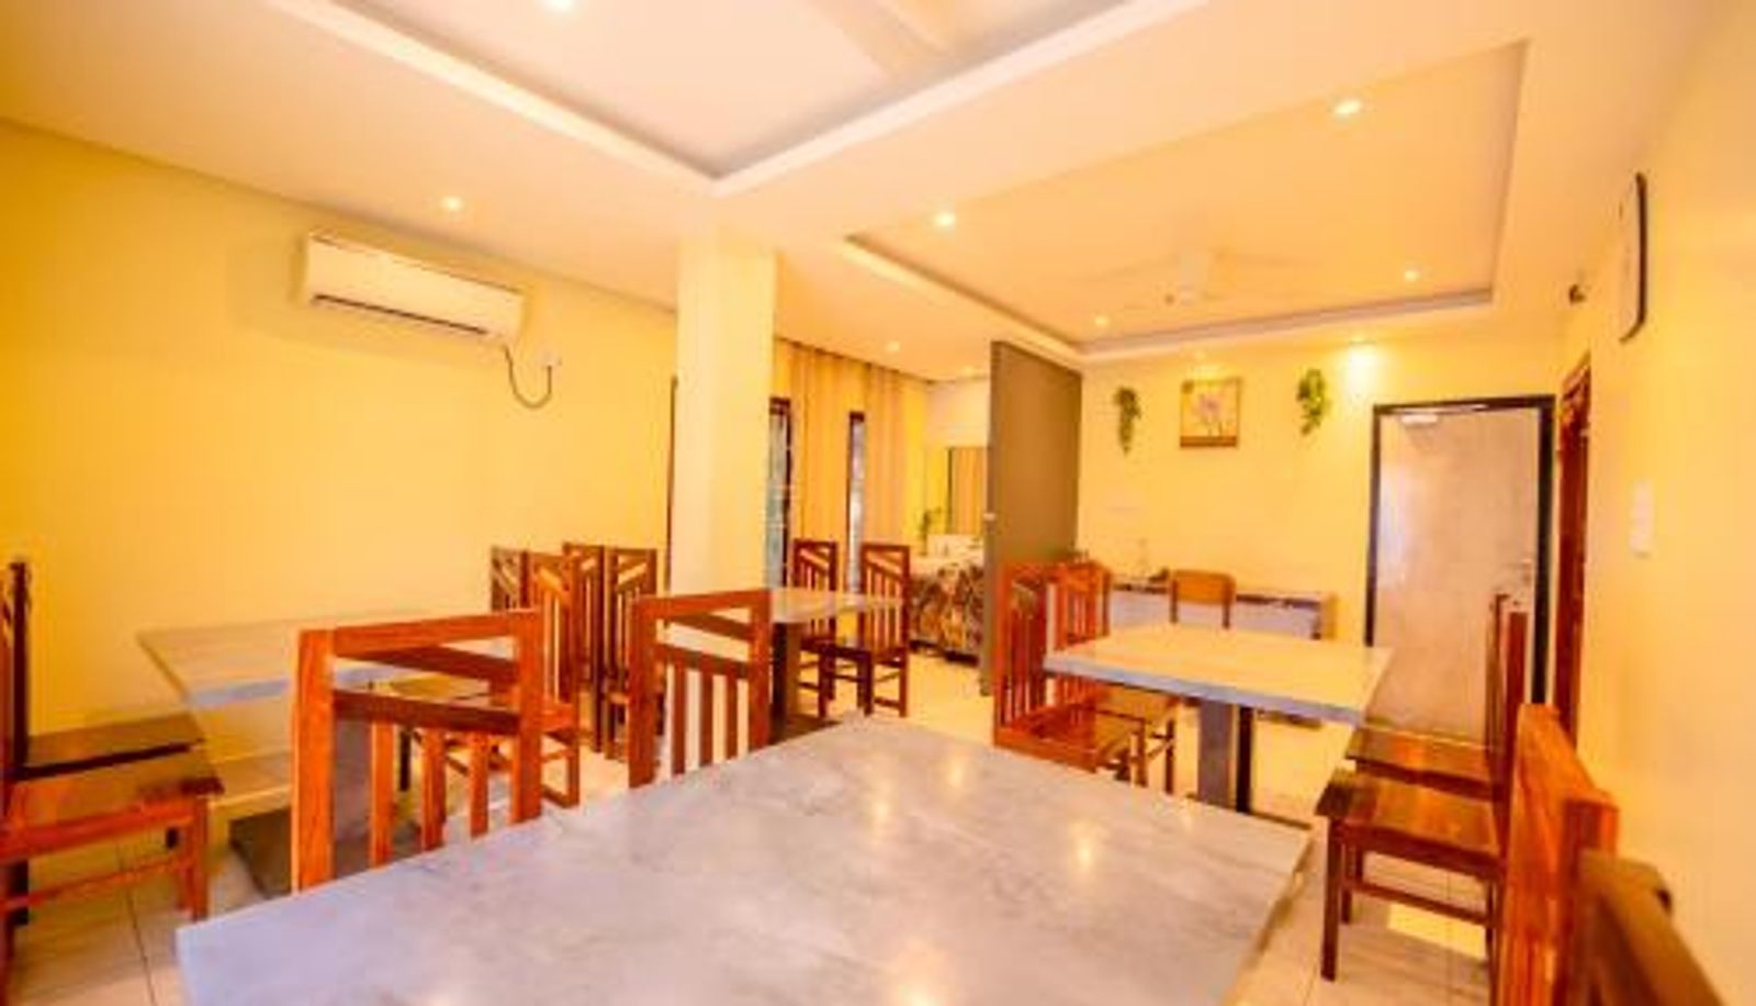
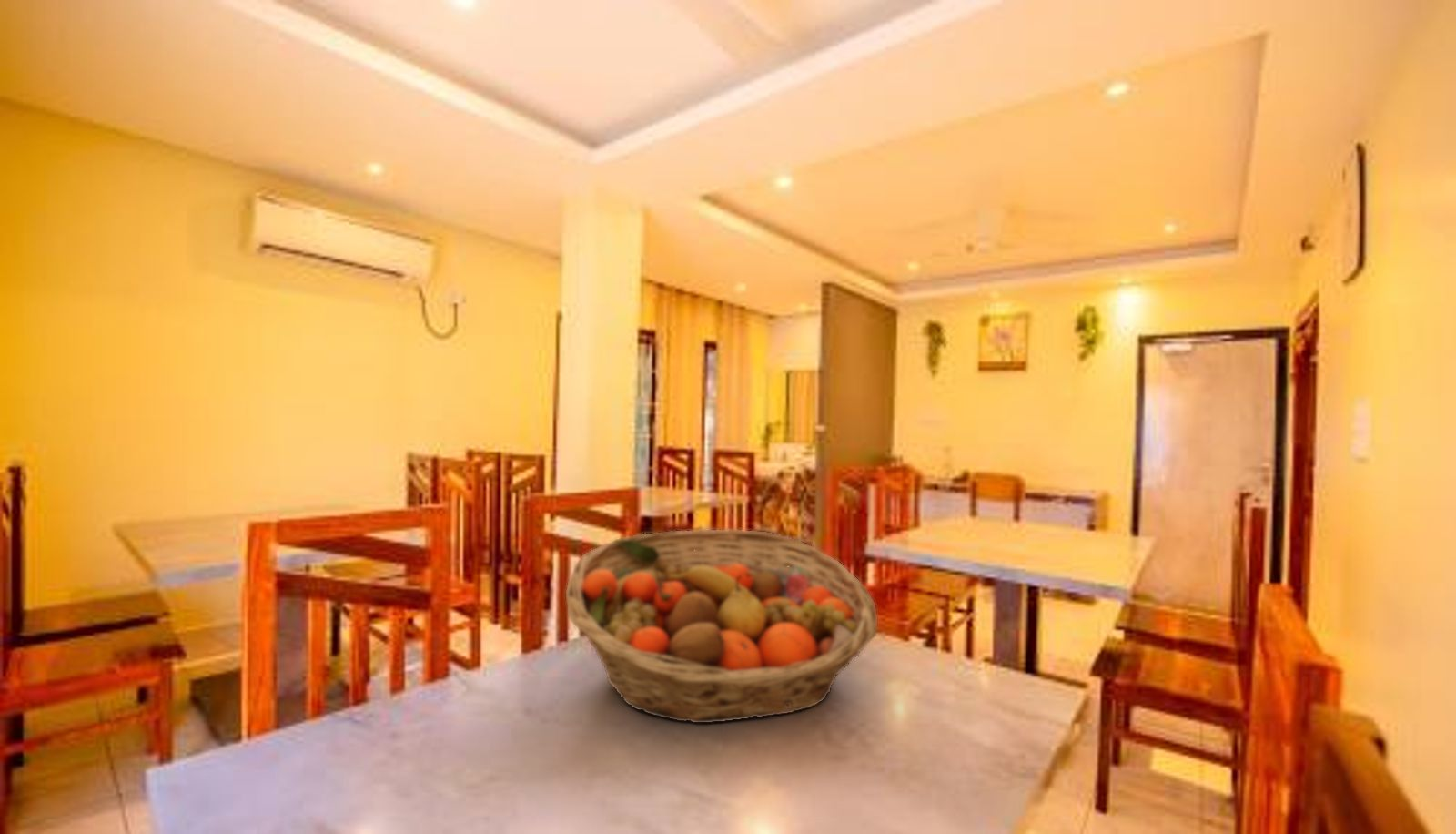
+ fruit basket (722, 613)
